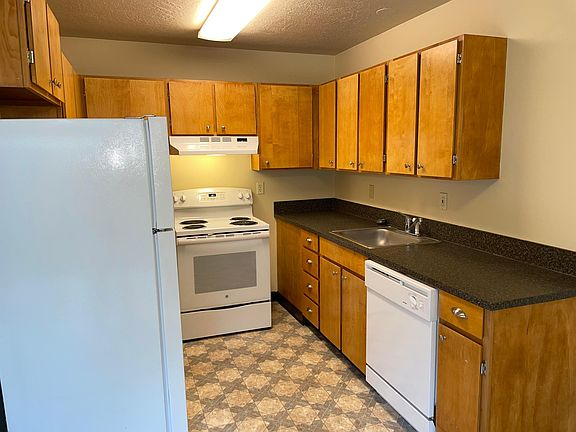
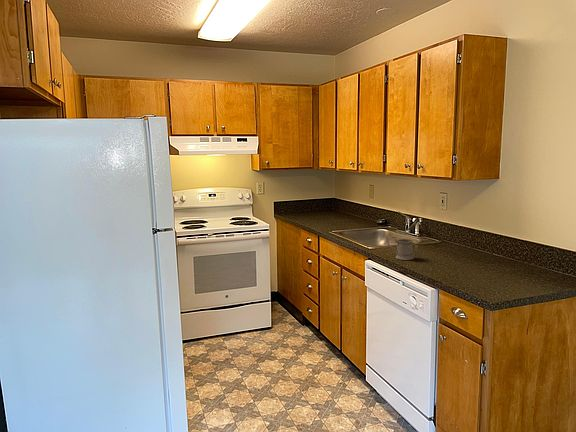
+ mug (400, 247)
